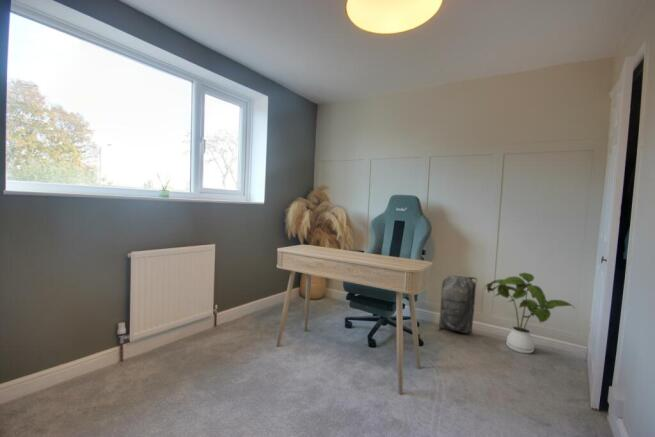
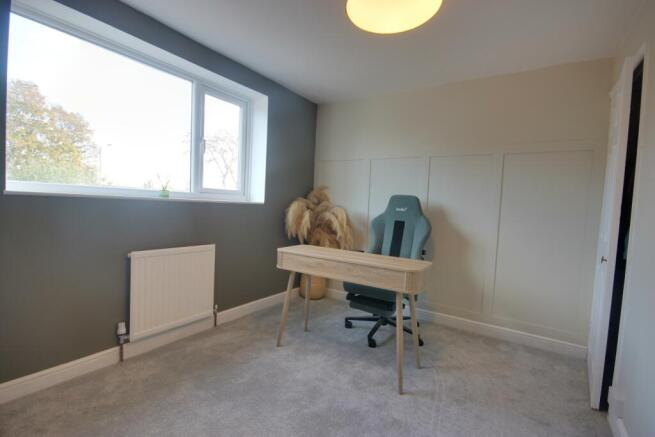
- buddha head (455, 305)
- house plant (527, 316)
